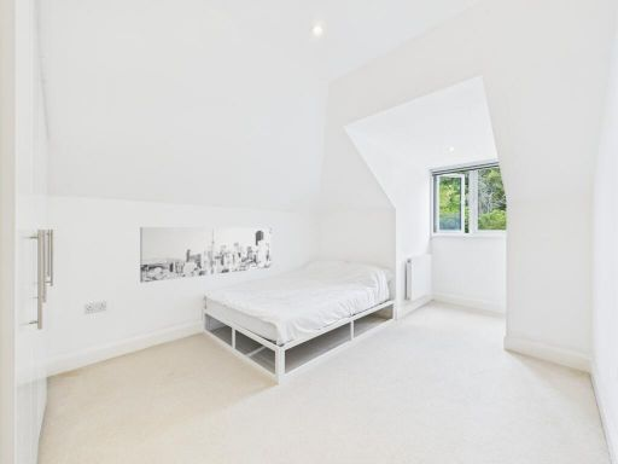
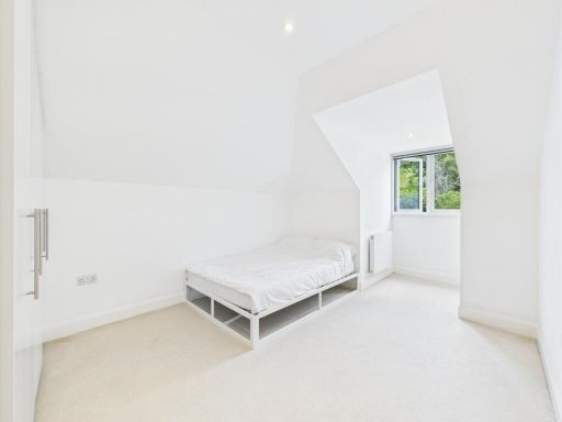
- wall art (216, 250)
